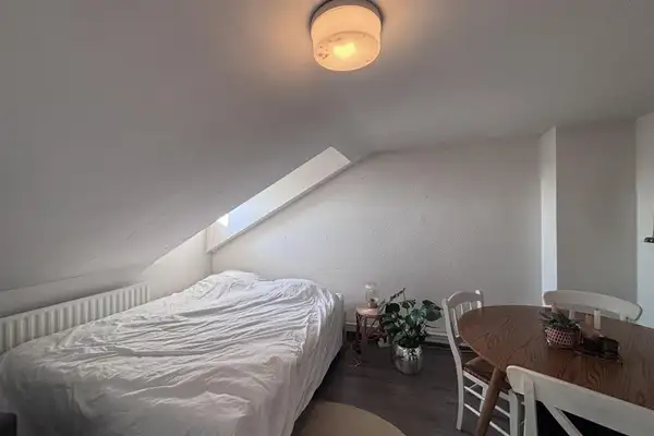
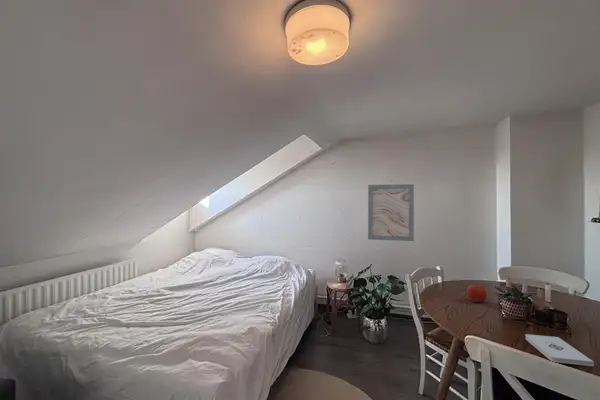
+ notepad (555, 348)
+ wall art (390, 212)
+ apple (476, 292)
